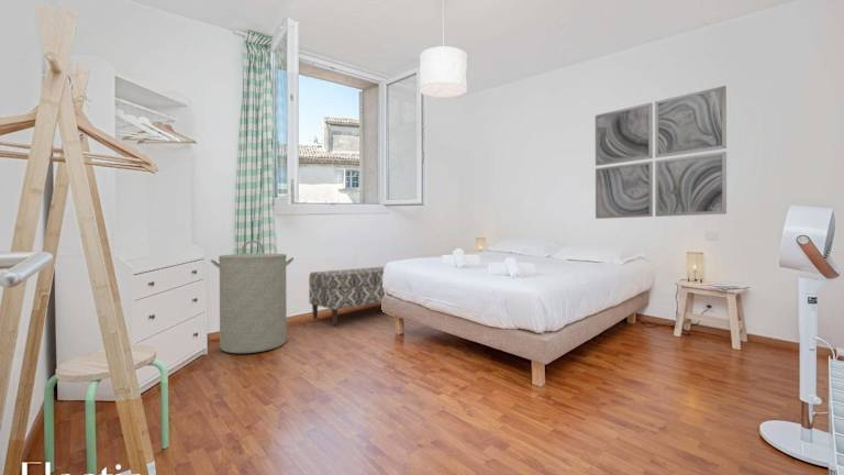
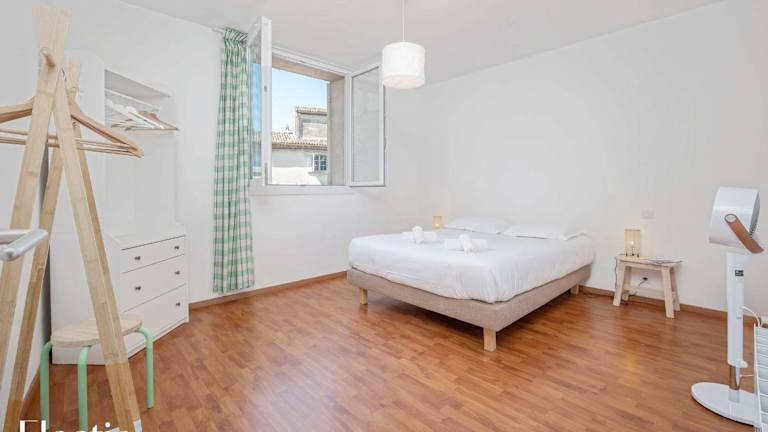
- wall art (655, 161)
- laundry hamper (254, 292)
- bench (362, 291)
